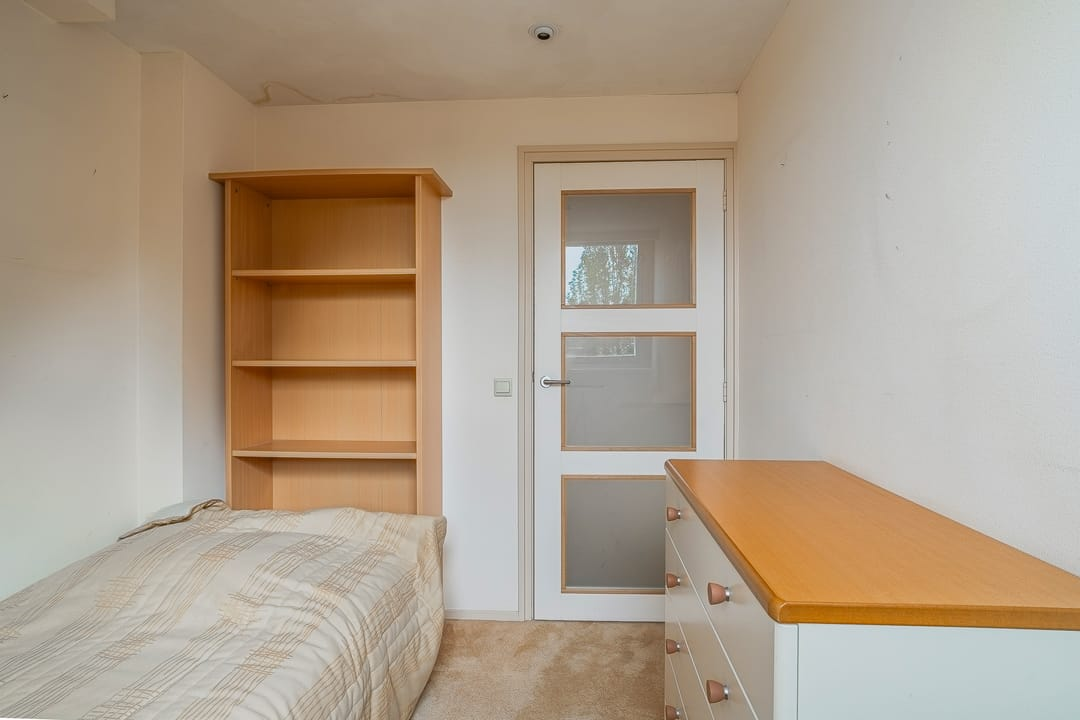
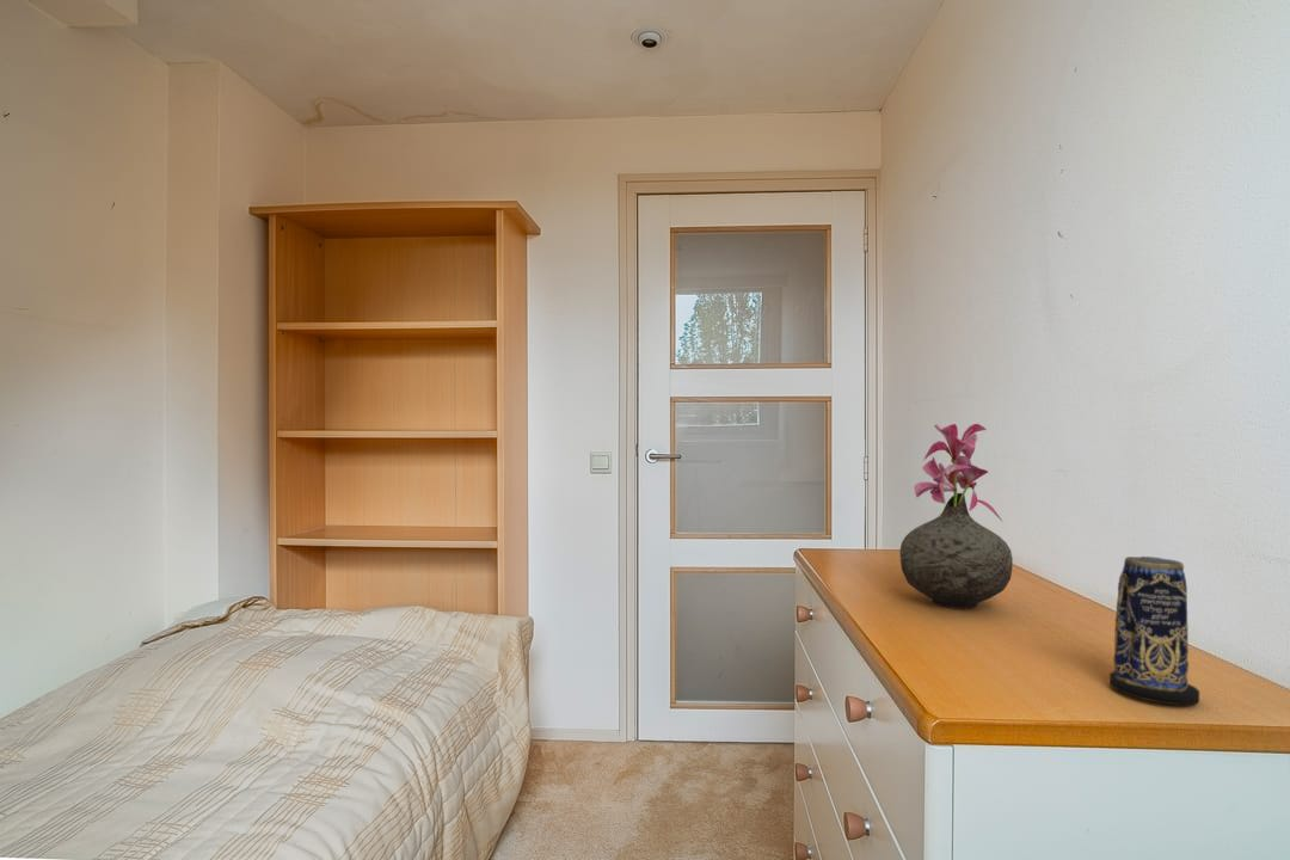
+ vase (956, 512)
+ candle (1153, 625)
